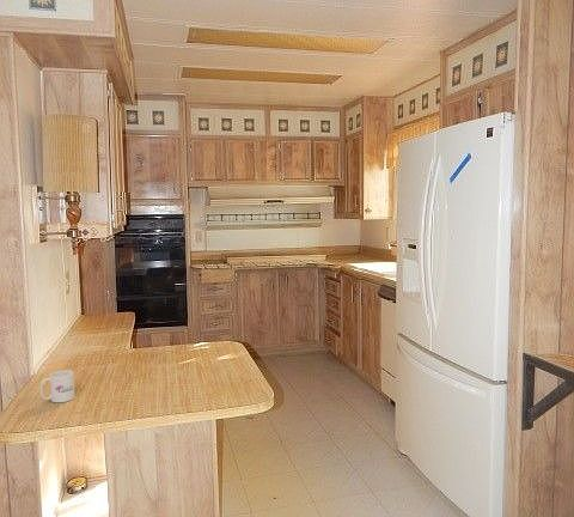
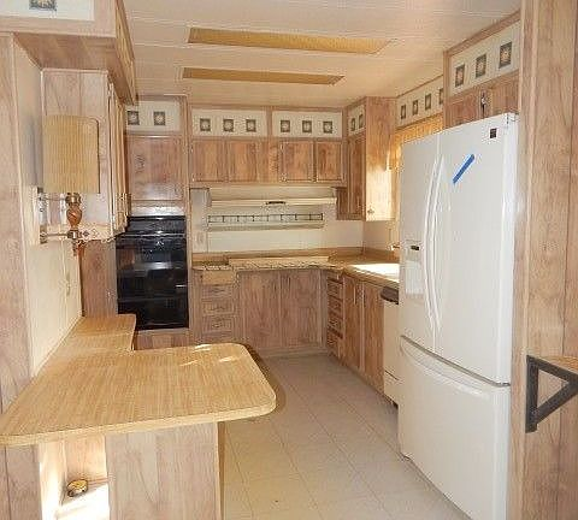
- mug (56, 387)
